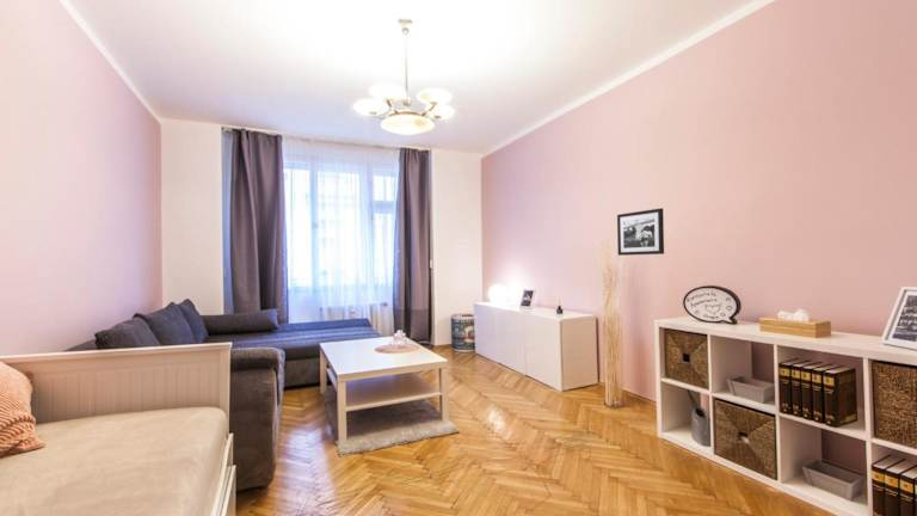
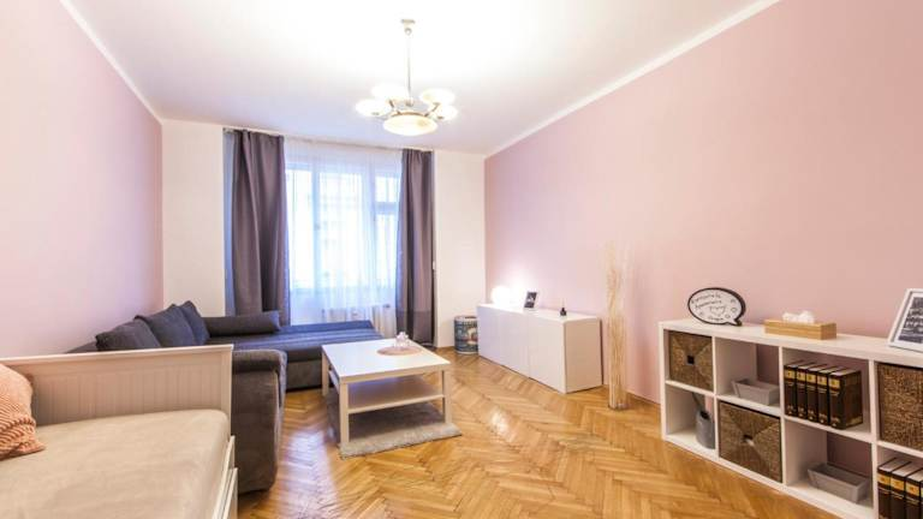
- picture frame (639, 233)
